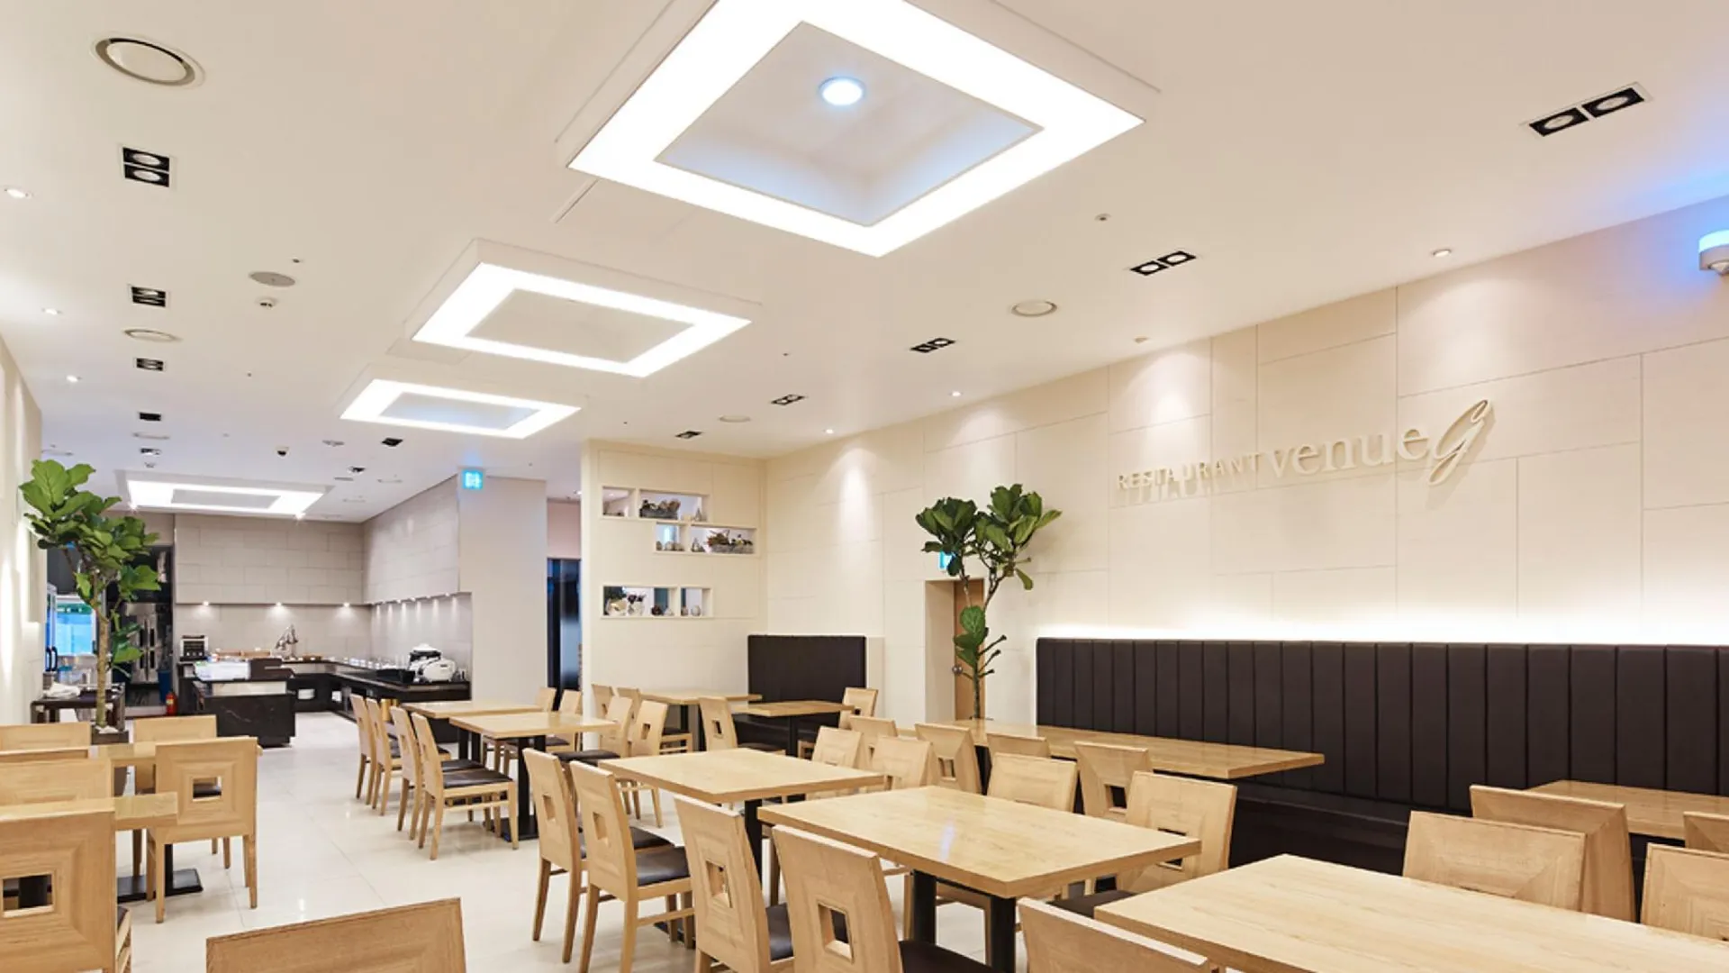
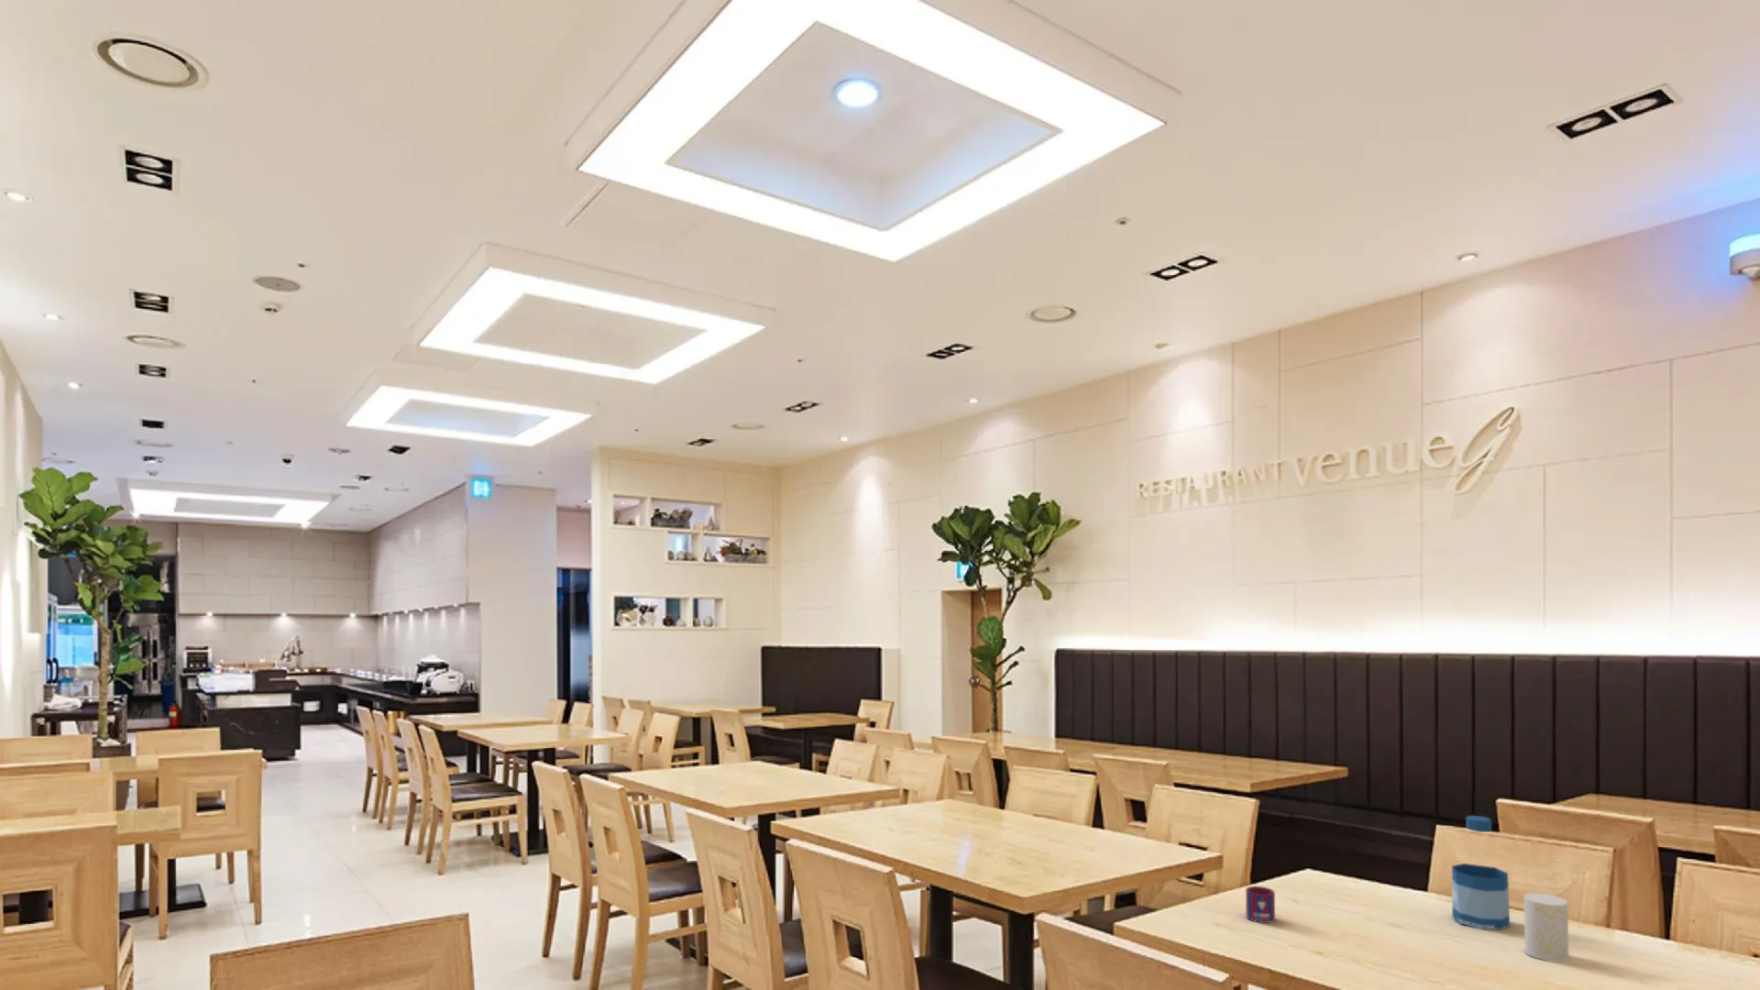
+ mug (1260, 902)
+ cup (1546, 927)
+ bottle (1480, 869)
